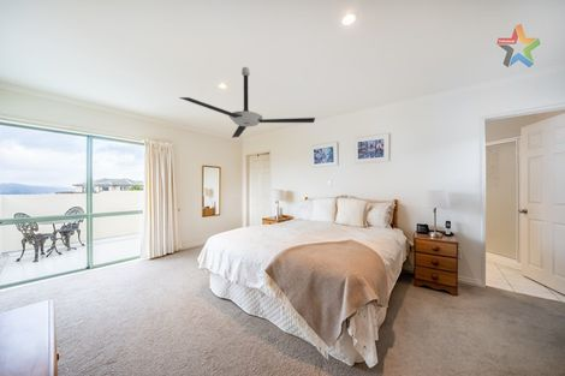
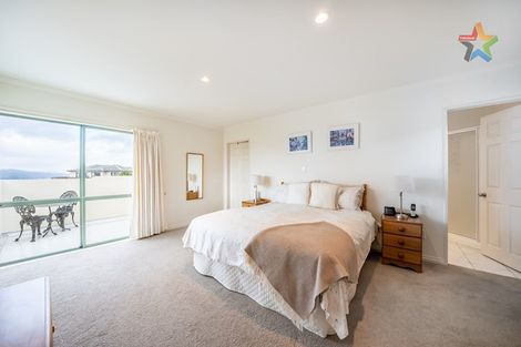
- ceiling fan (246, 99)
